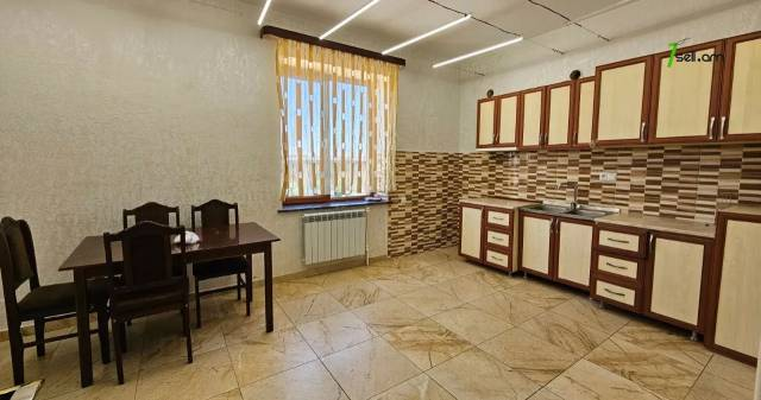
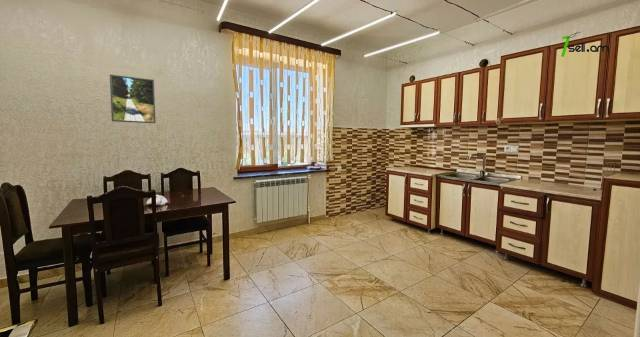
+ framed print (133, 100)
